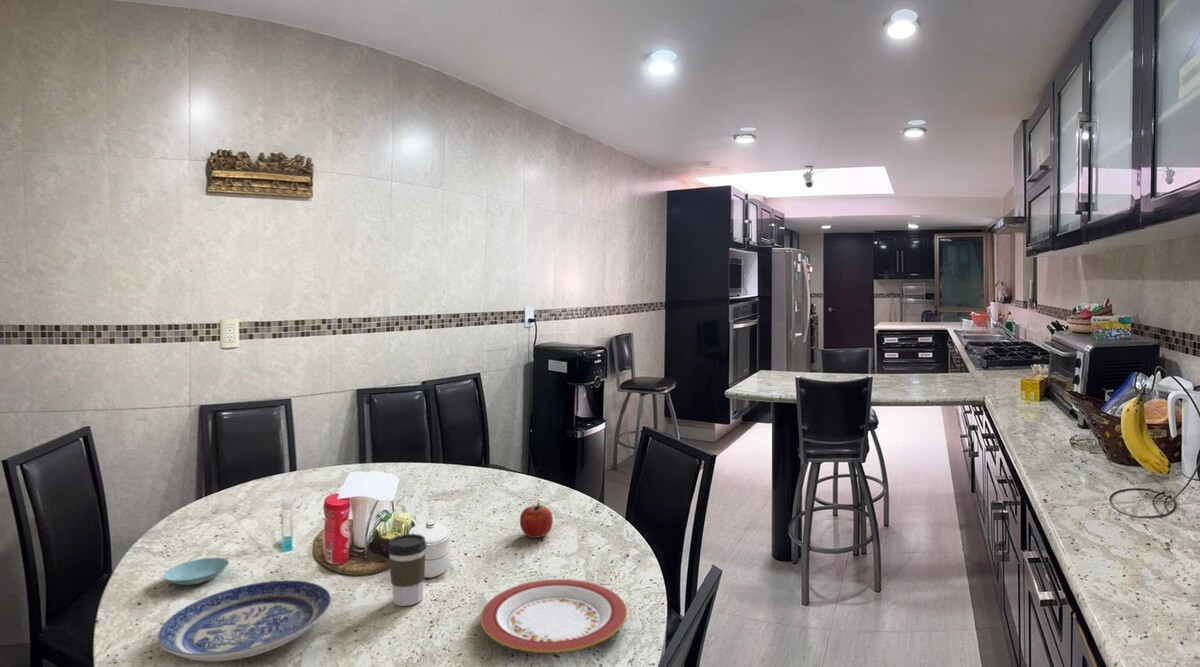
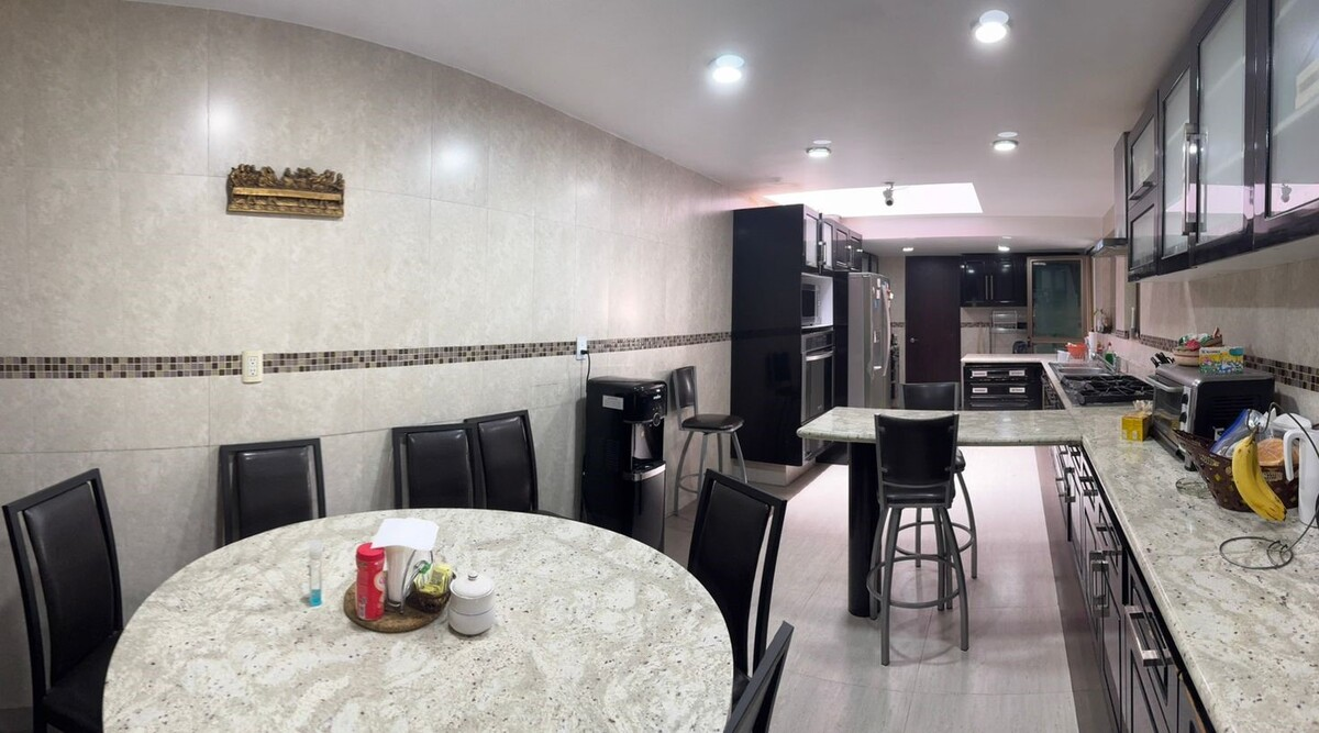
- saucer (197, 573)
- coffee cup (407, 569)
- plate (250, 623)
- plate (554, 616)
- fruit (536, 519)
